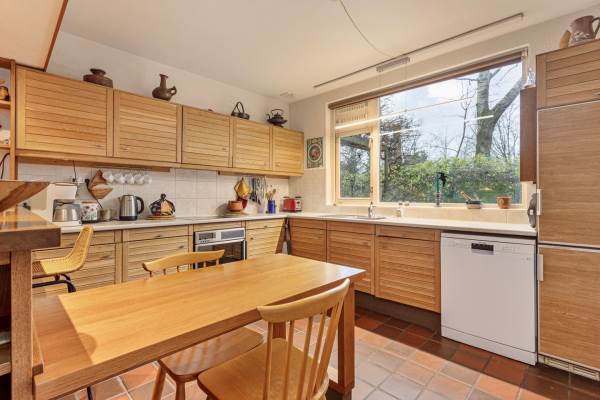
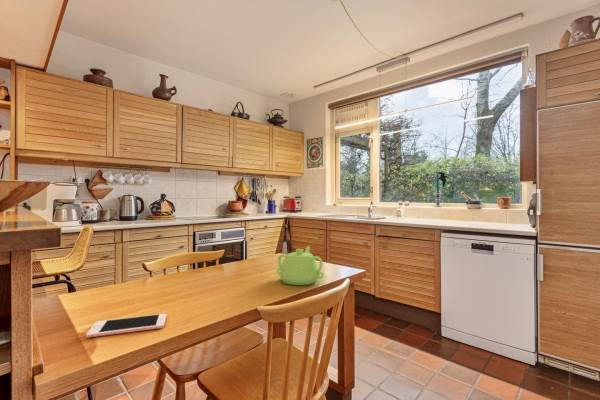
+ teapot (301, 263)
+ cell phone (129, 324)
